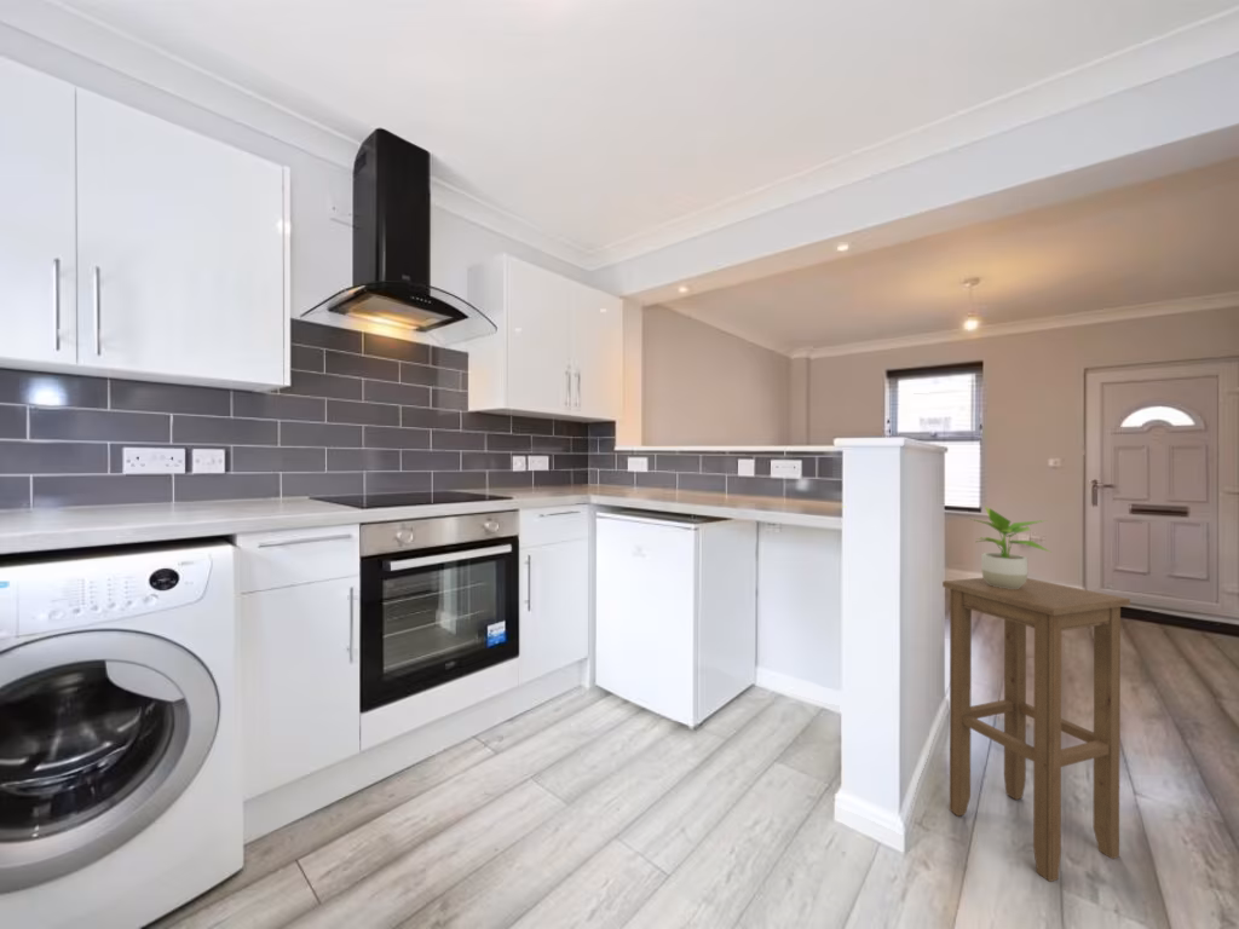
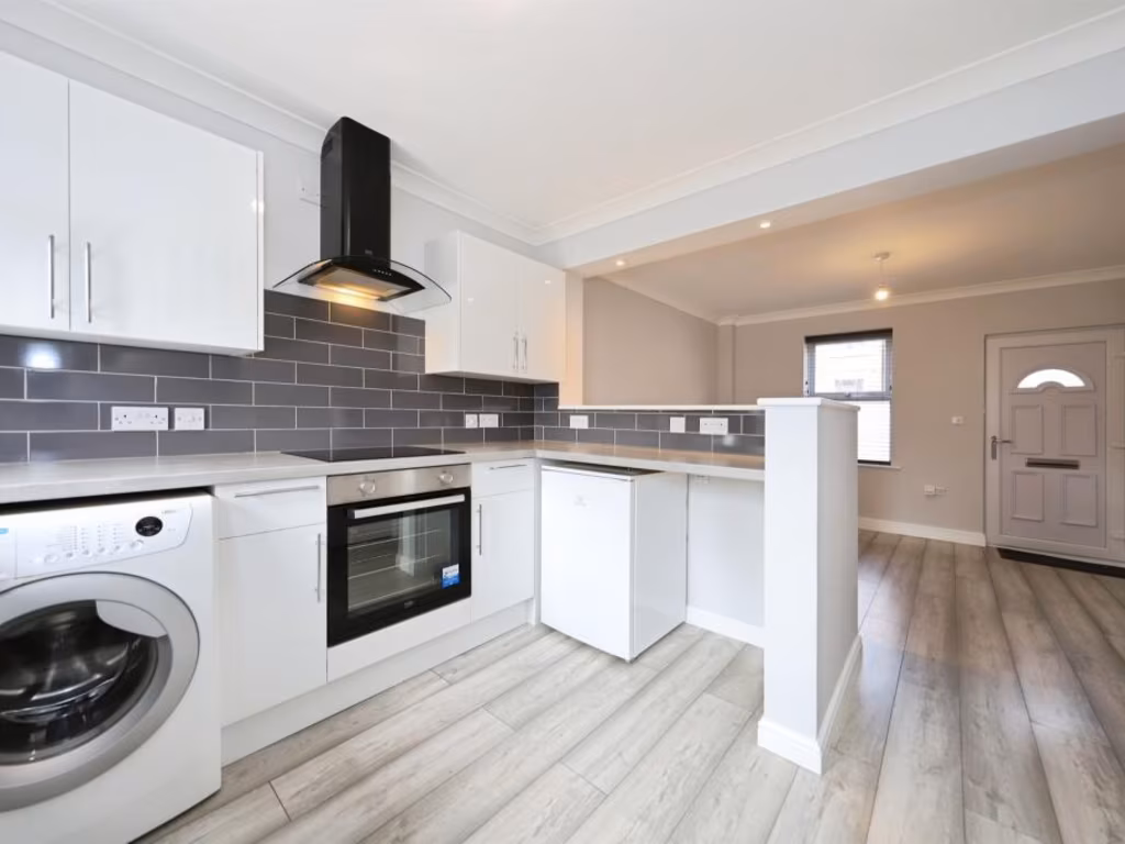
- stool (1028, 710)
- potted plant (1005, 547)
